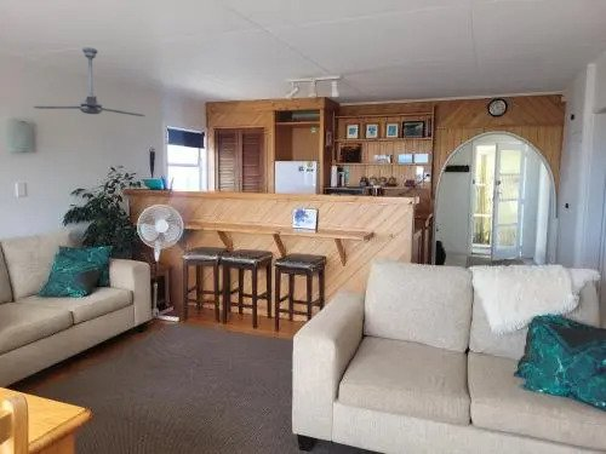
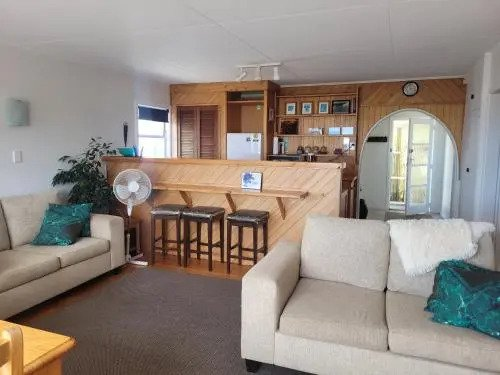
- ceiling fan (91, 77)
